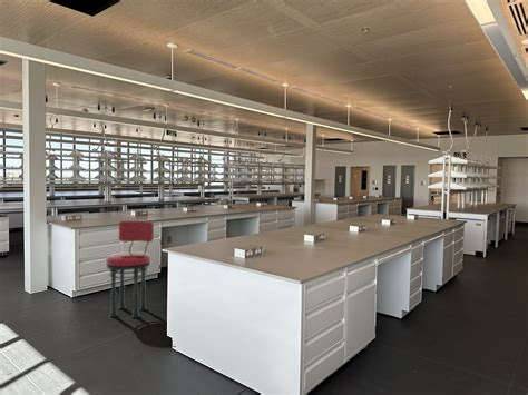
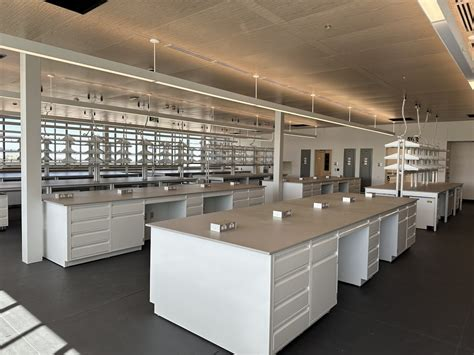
- stool (130, 266)
